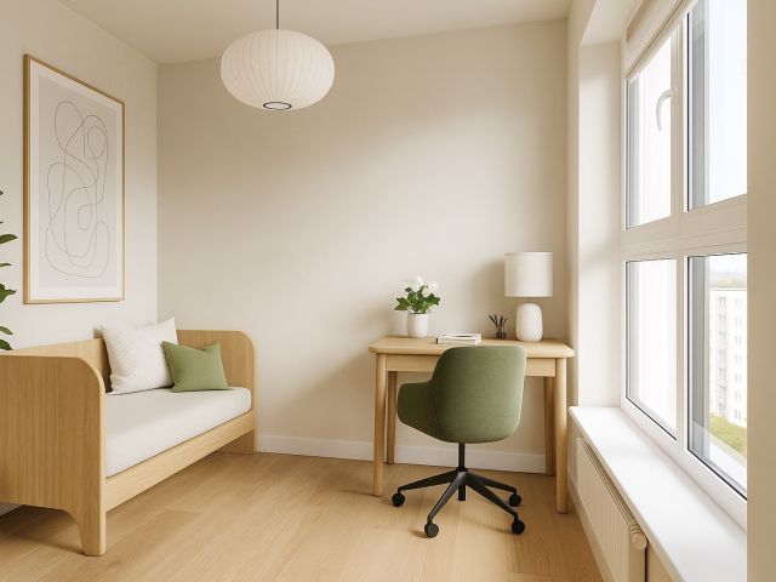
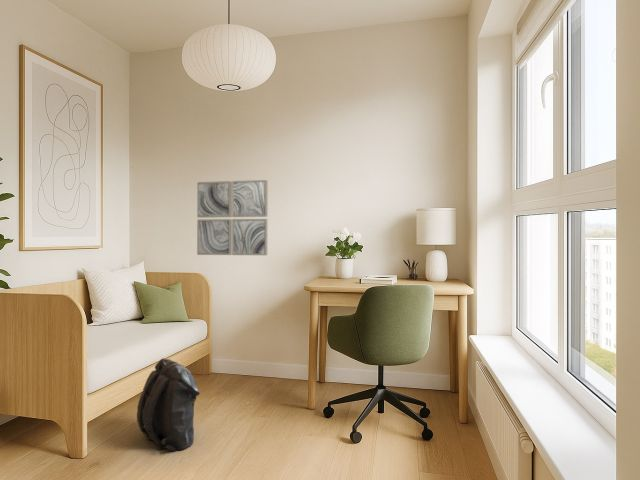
+ backpack (168, 400)
+ wall art (231, 219)
